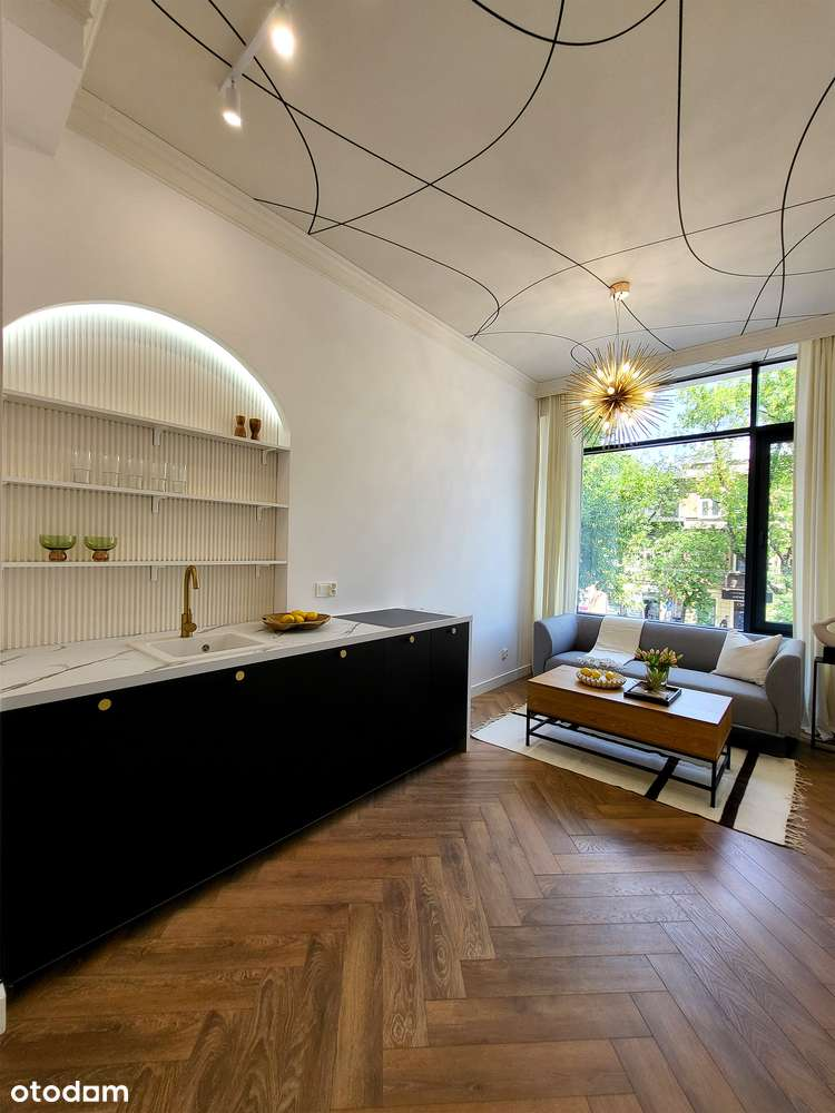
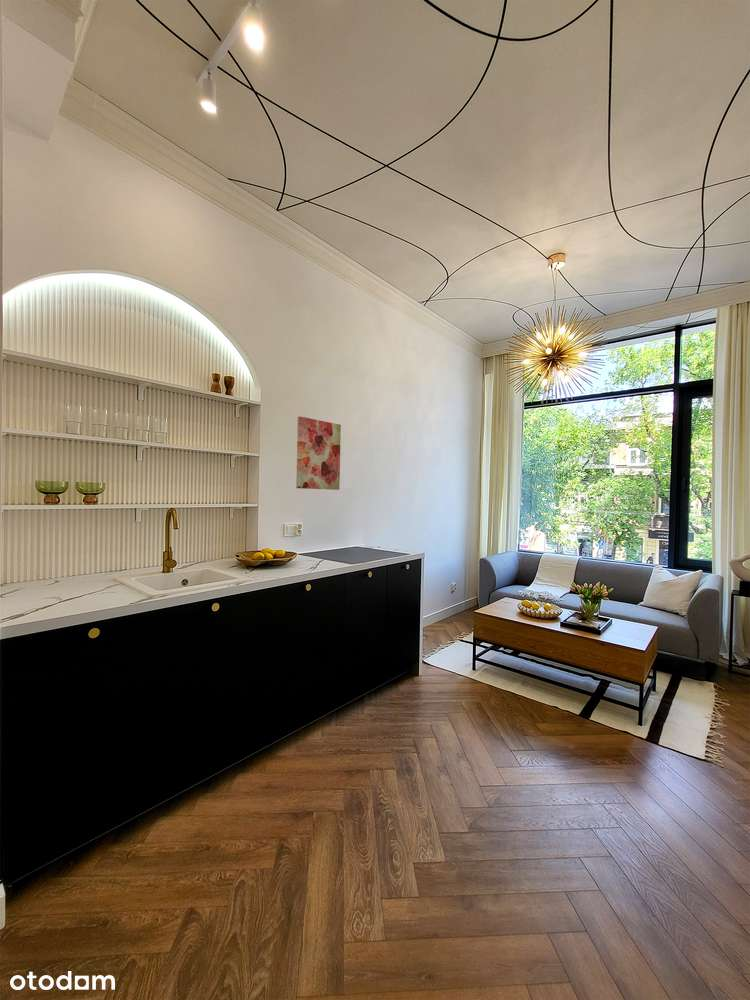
+ wall art (319, 455)
